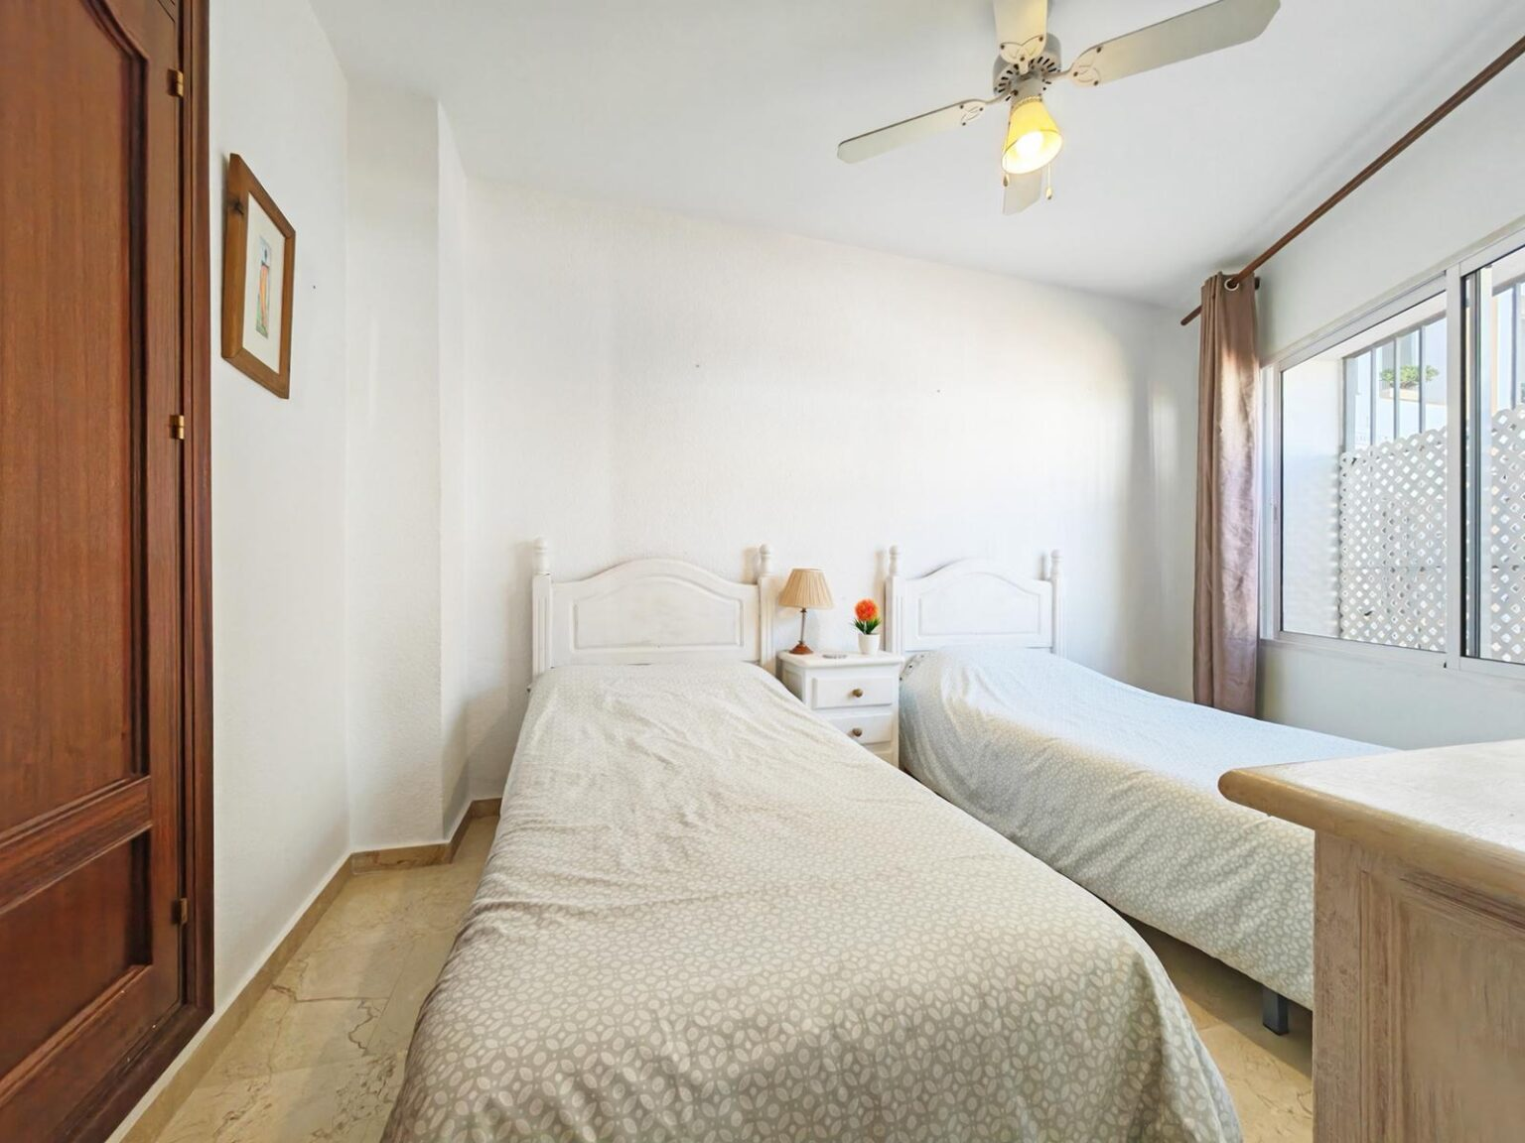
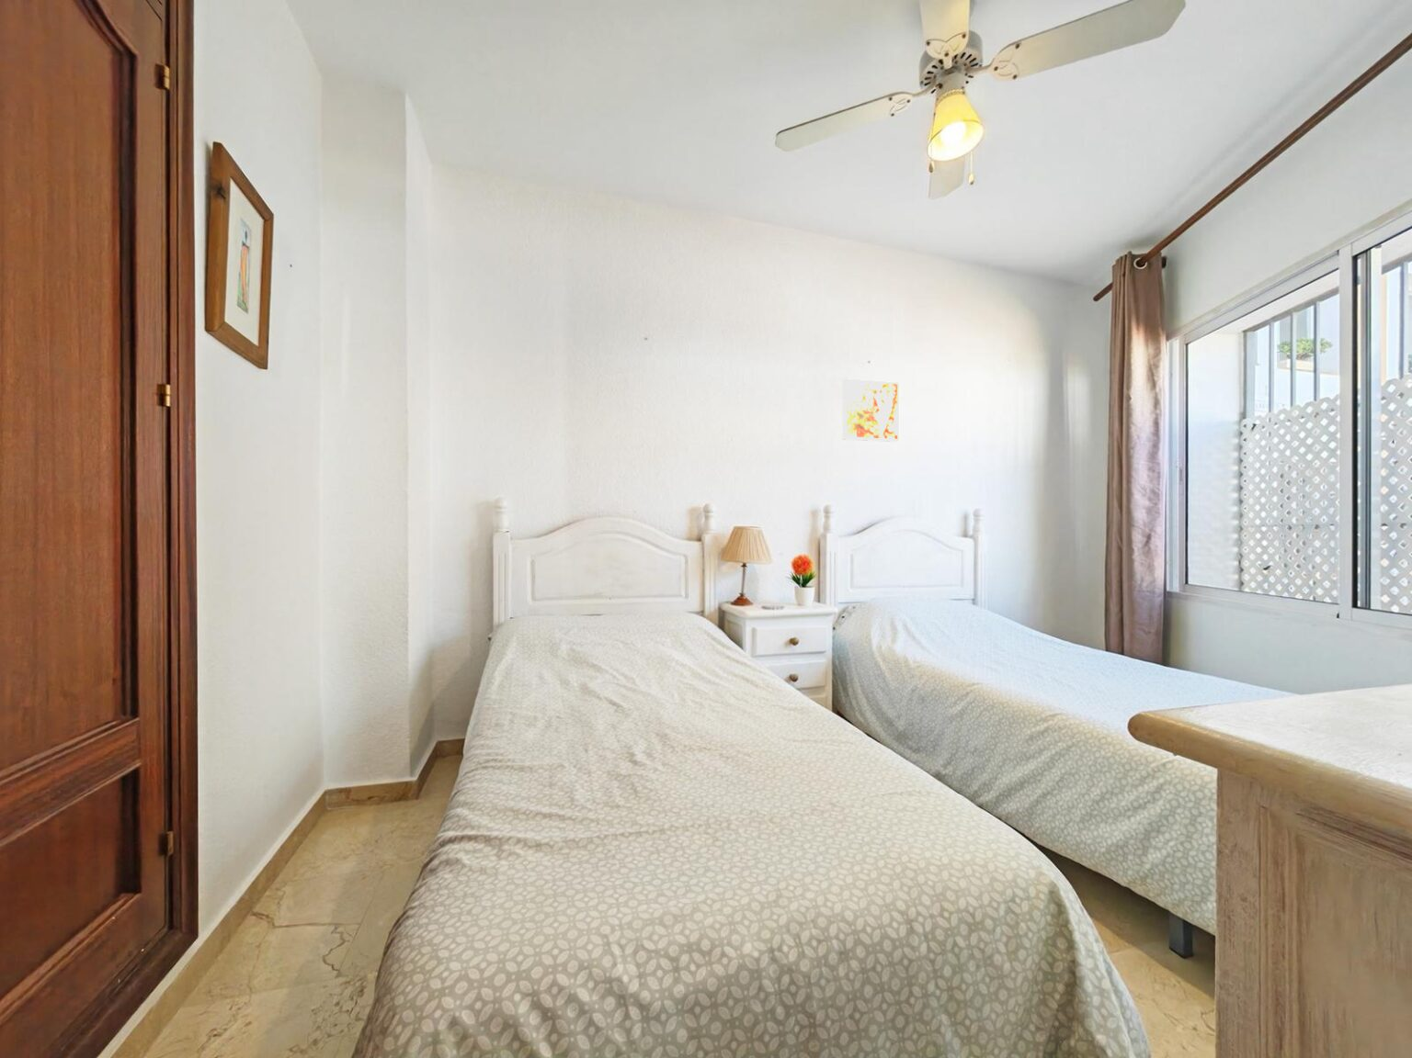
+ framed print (871, 410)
